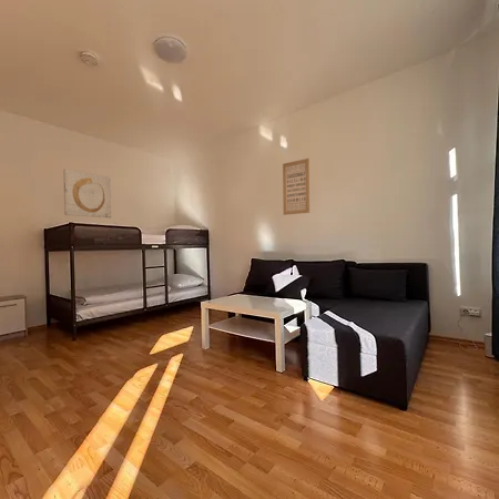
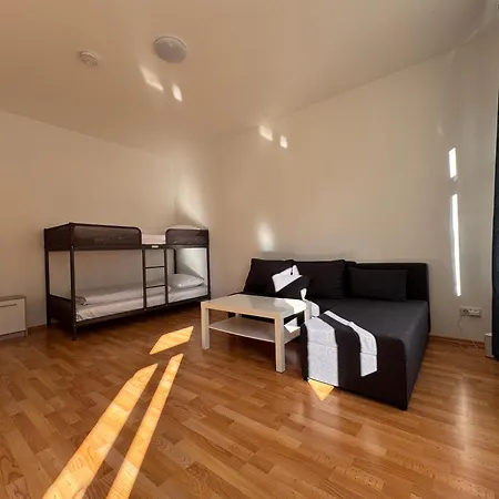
- wall art (88, 194)
- wall art (295, 187)
